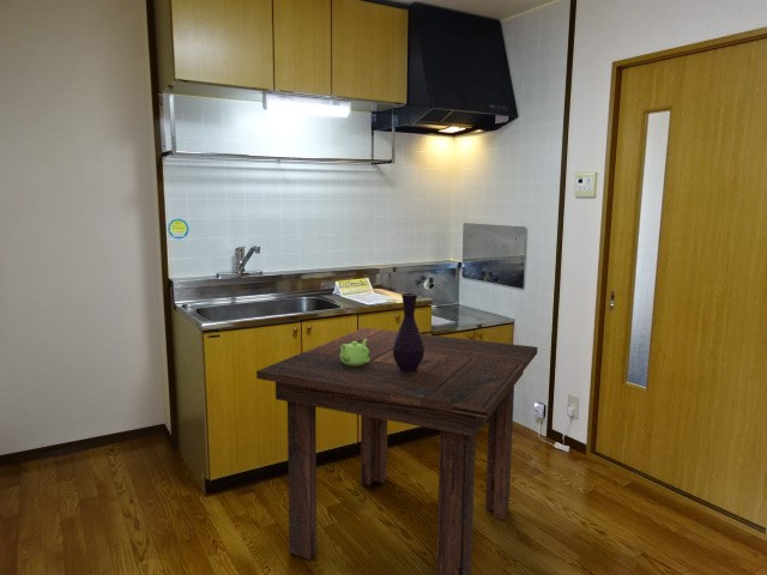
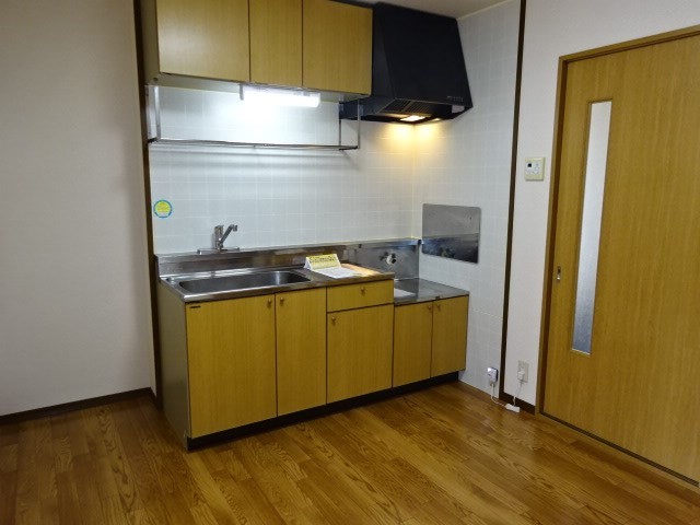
- teapot (355, 351)
- vase (409, 332)
- dining table (412, 424)
